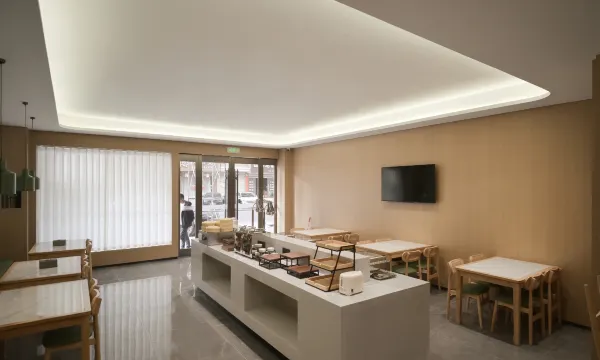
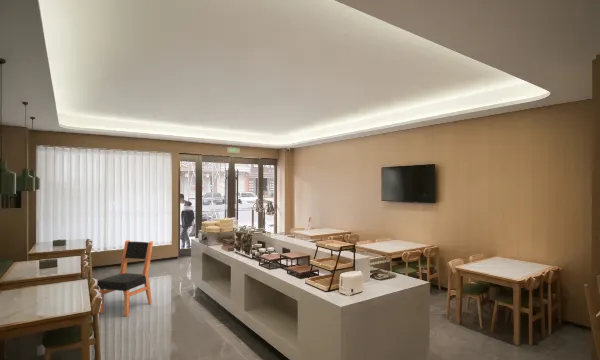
+ dining chair (126, 276)
